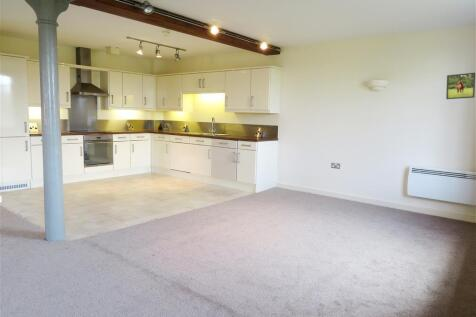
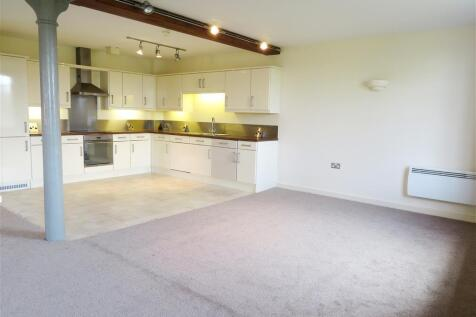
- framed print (460, 86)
